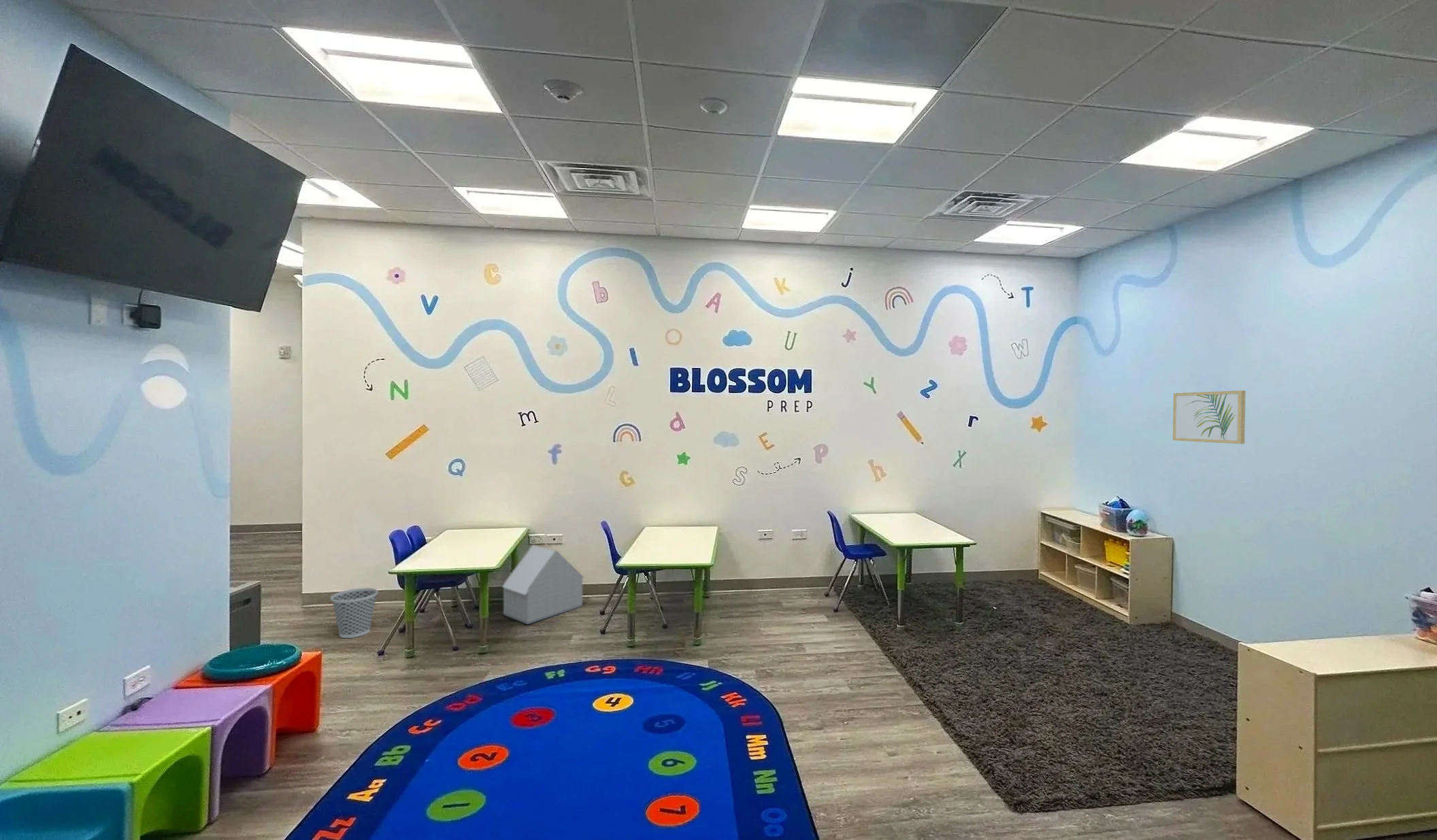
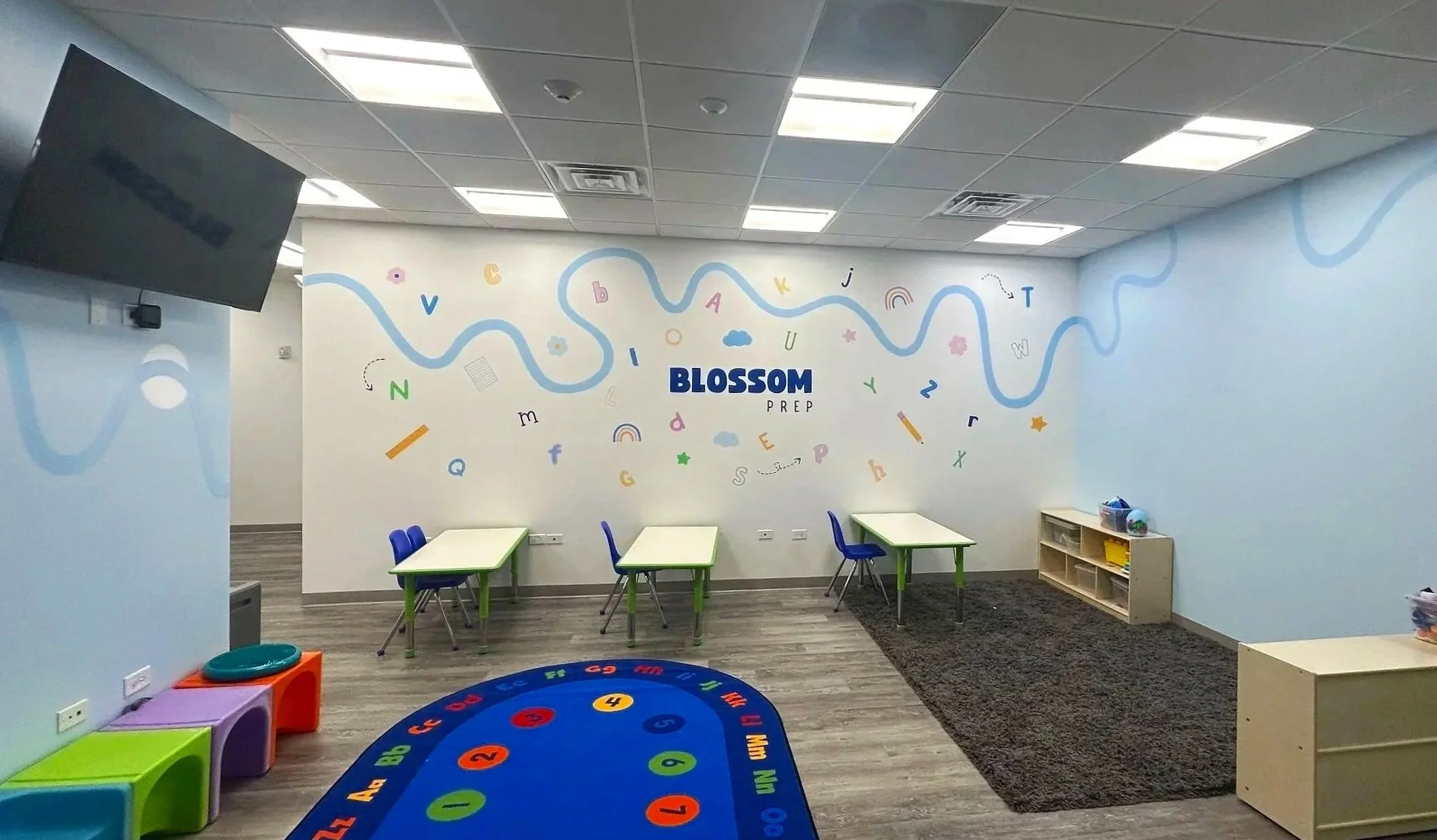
- wall art (1206, 417)
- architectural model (544, 579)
- wastebasket (354, 613)
